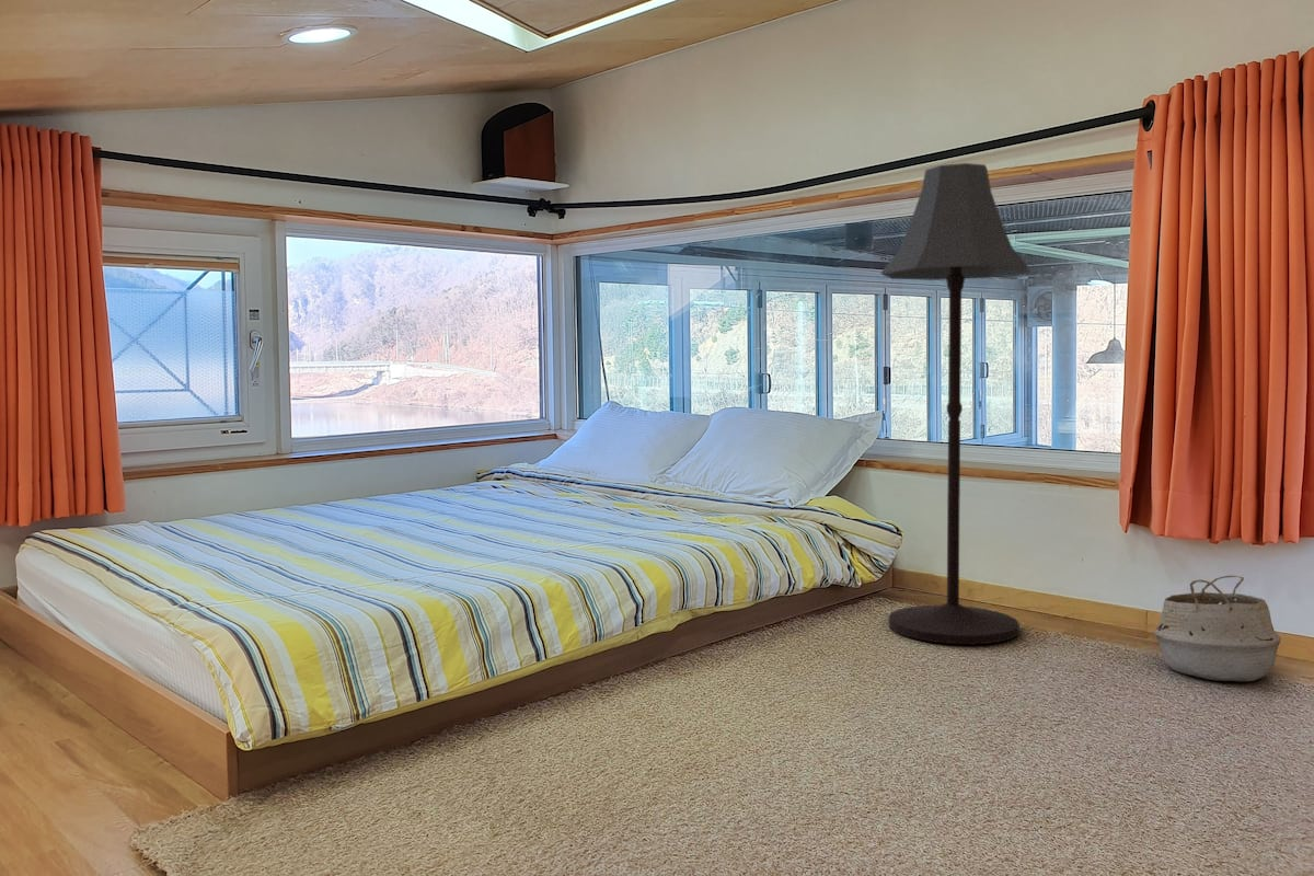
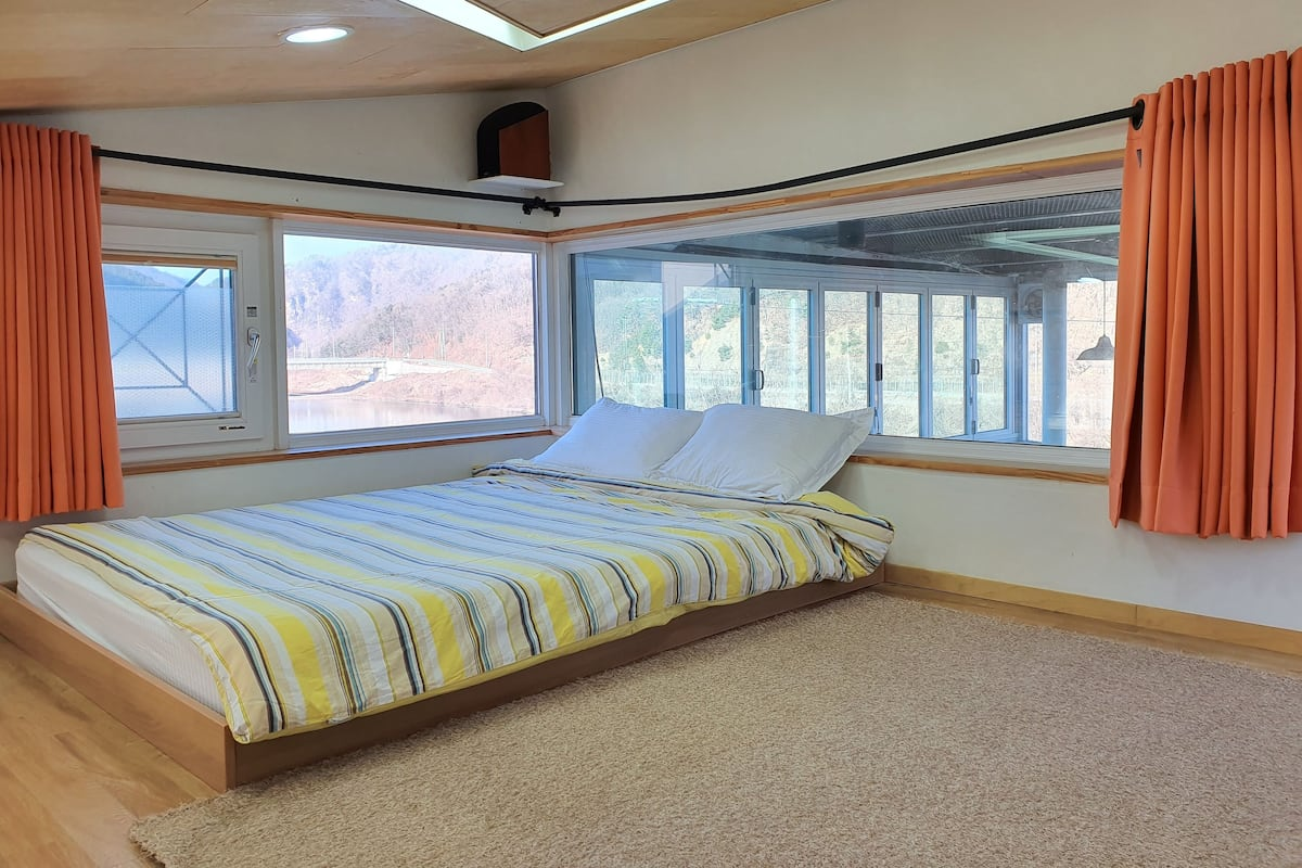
- floor lamp (954, 402)
- woven basket (1217, 620)
